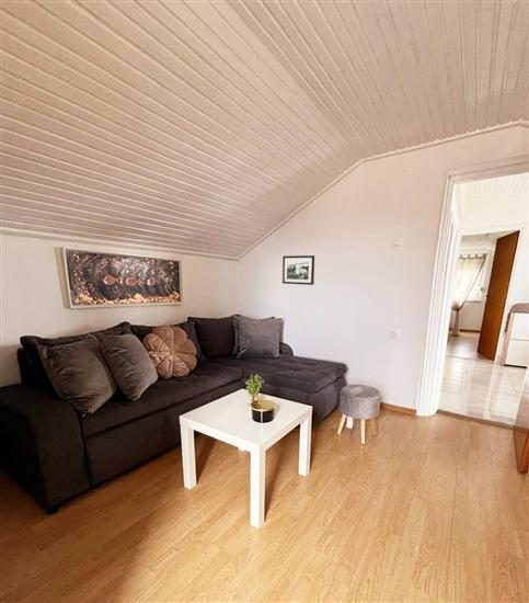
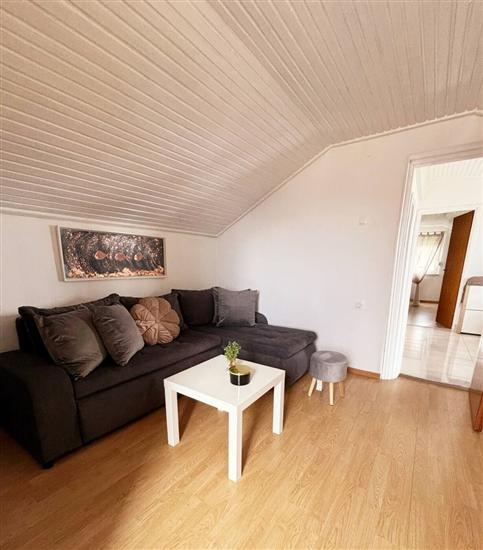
- picture frame (298, 270)
